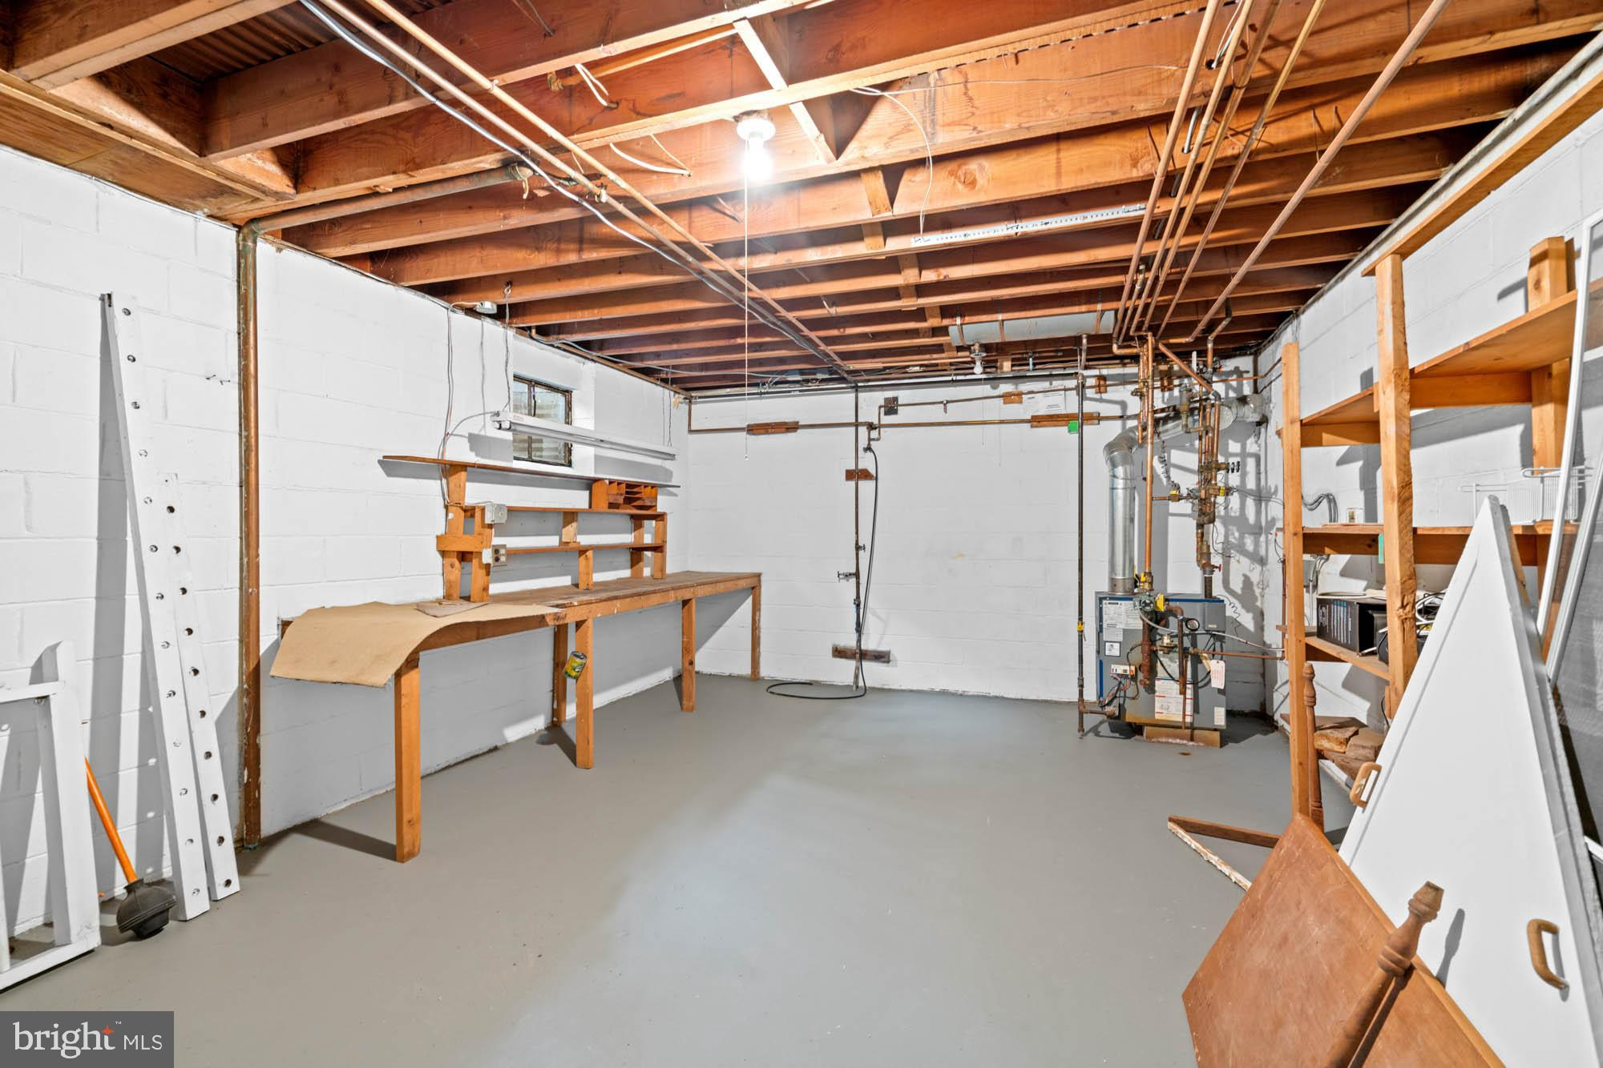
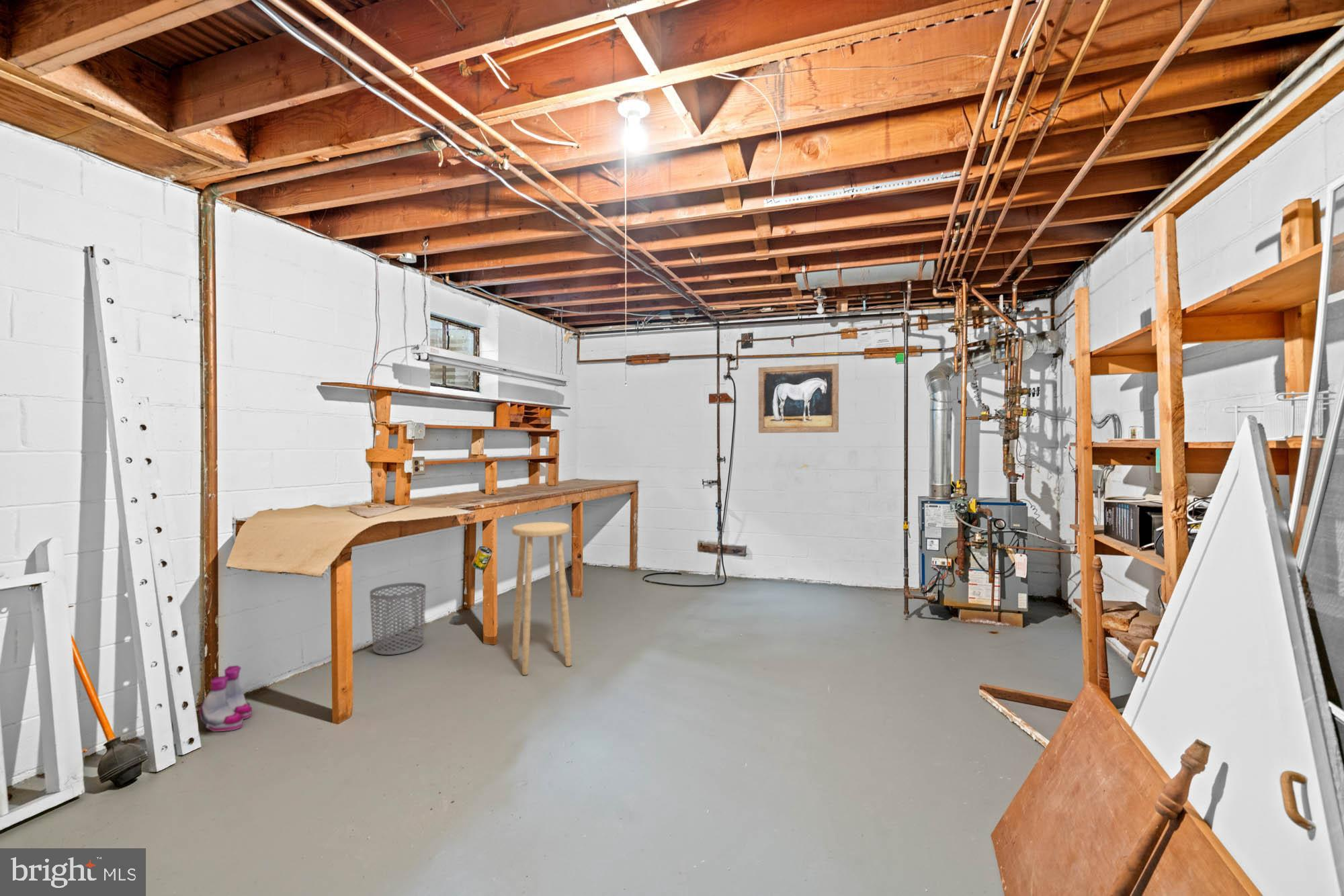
+ waste bin (398, 618)
+ stool (550, 594)
+ wall art (797, 399)
+ boots (228, 695)
